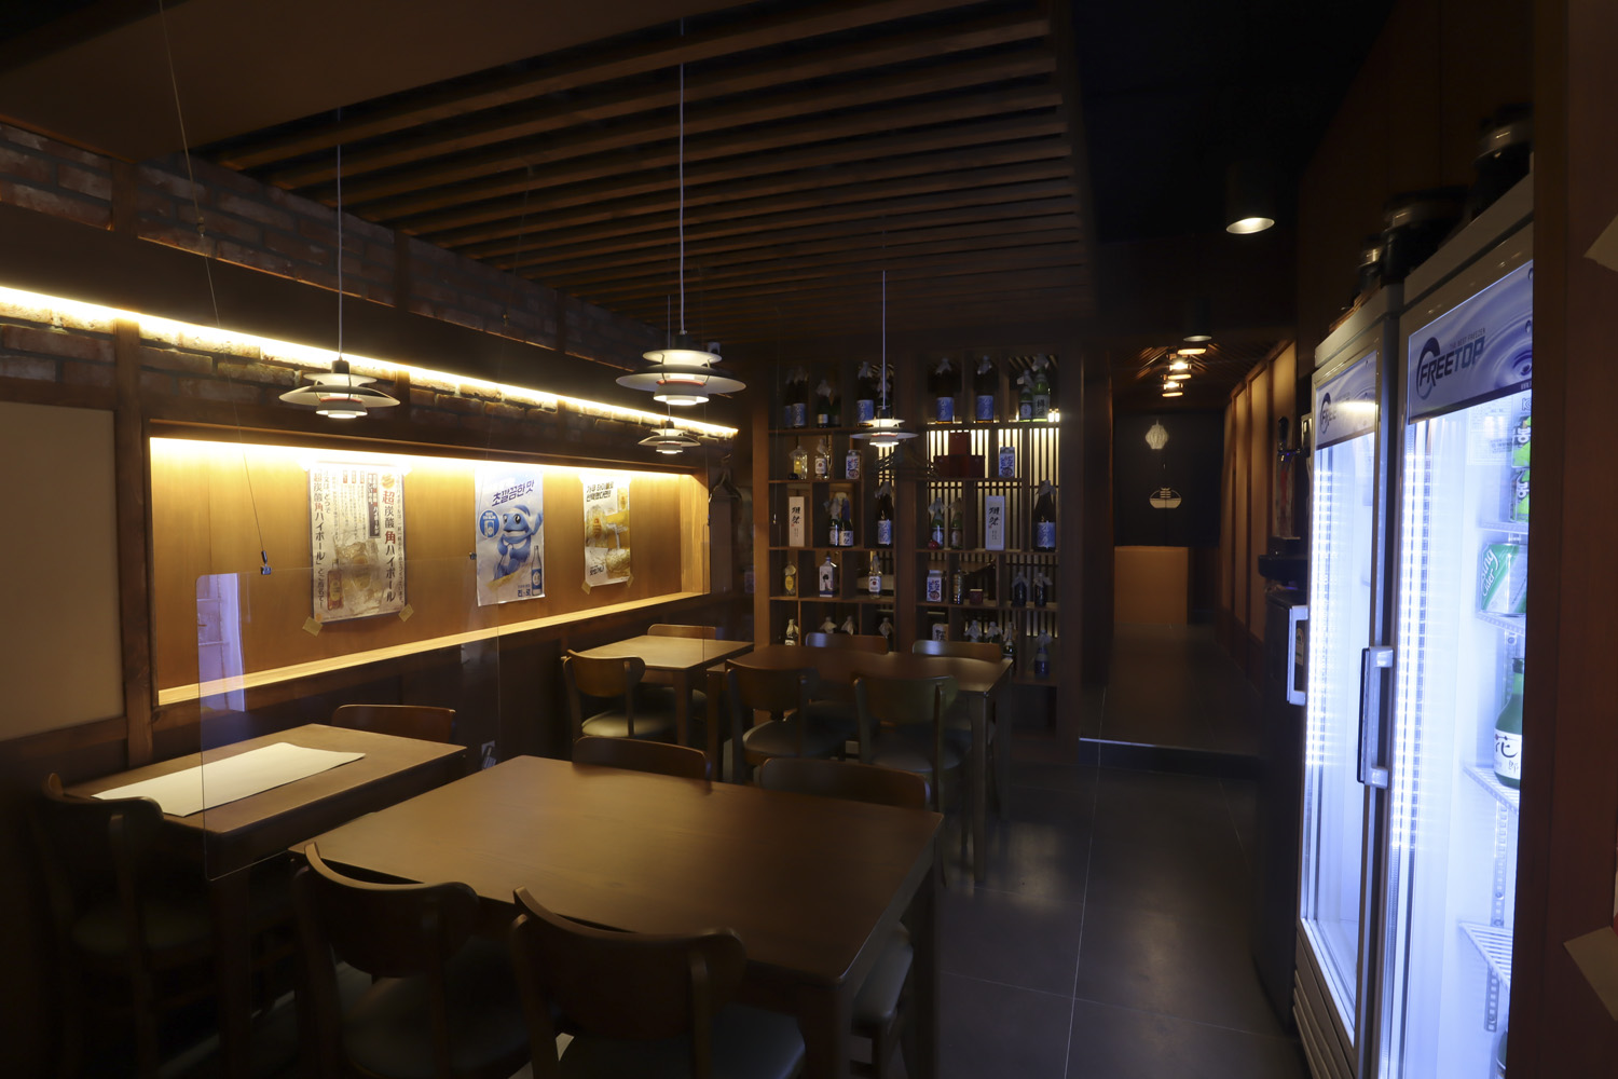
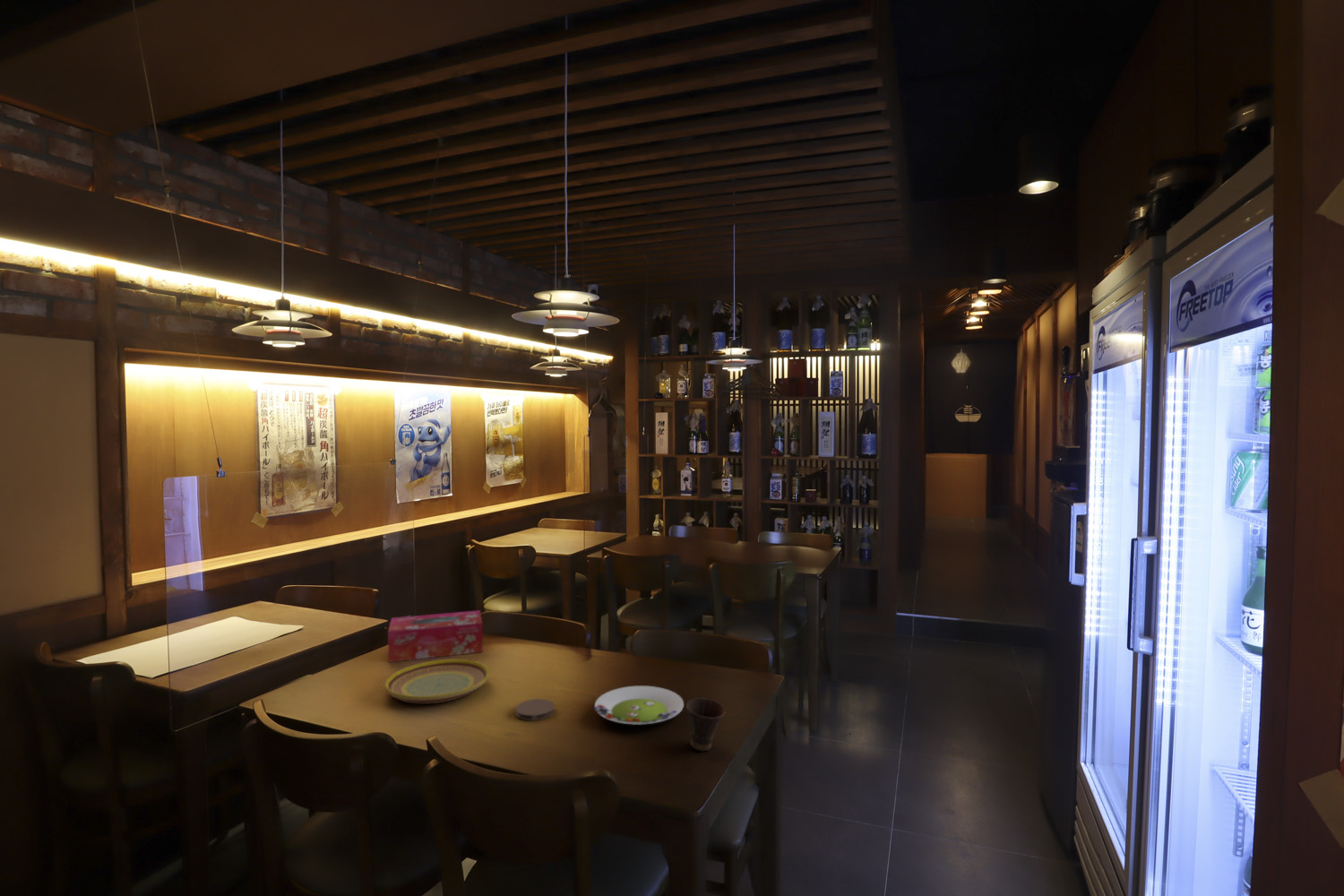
+ tissue box (436, 634)
+ plate (438, 683)
+ salad plate (639, 706)
+ cup (705, 727)
+ coaster (535, 709)
